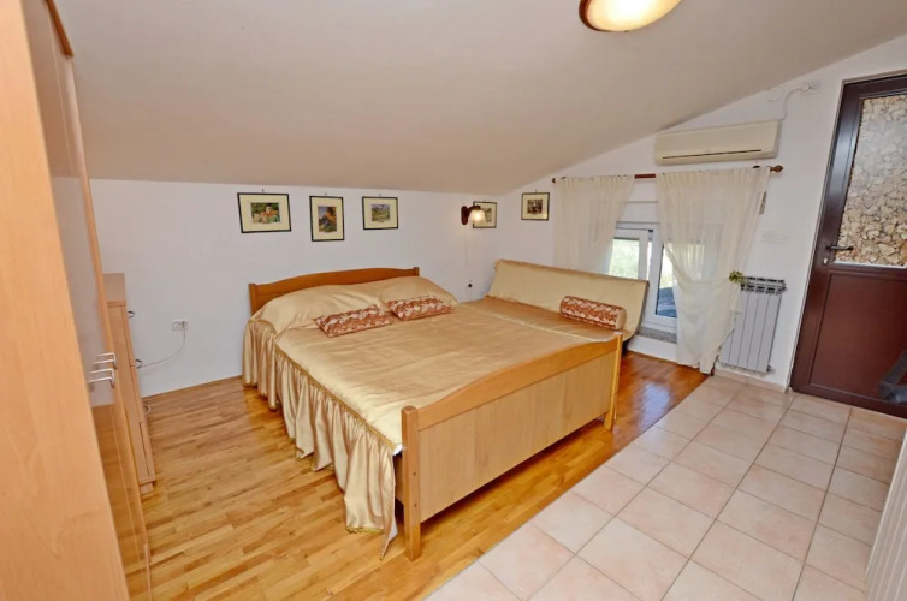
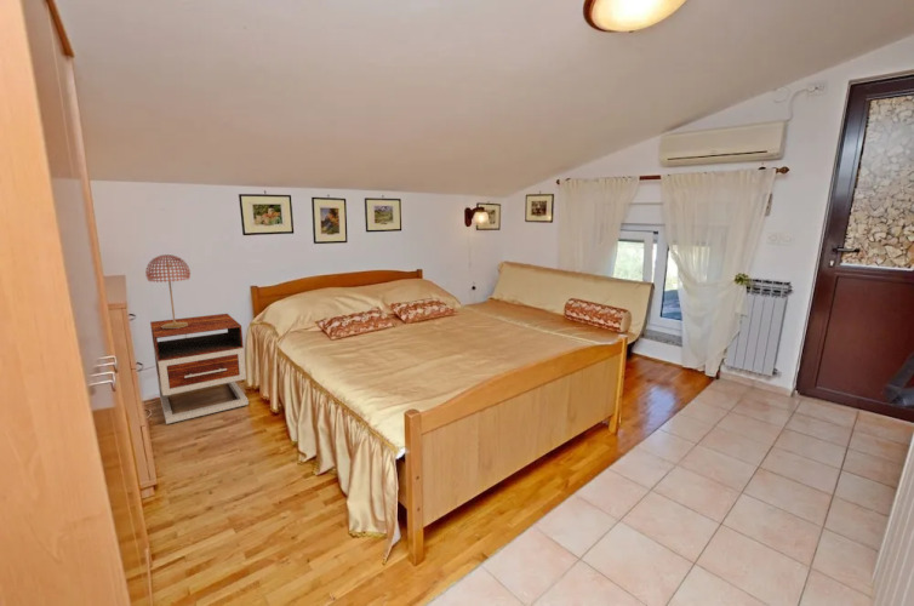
+ nightstand (200, 364)
+ table lamp (170, 291)
